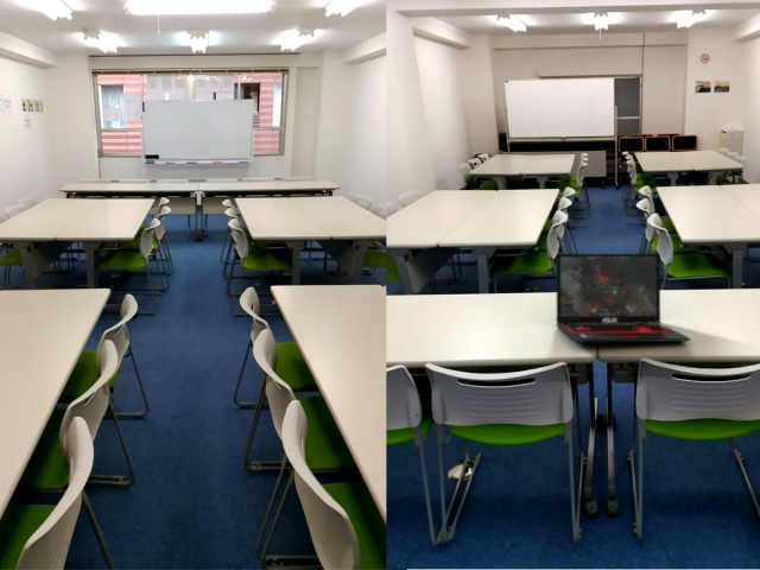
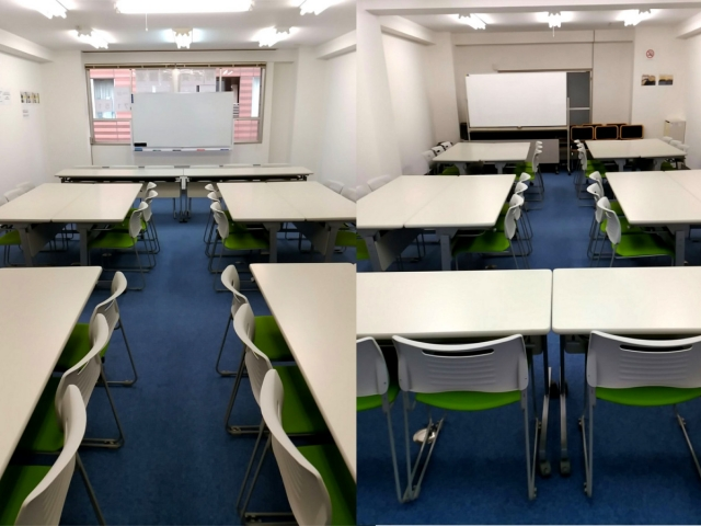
- laptop (620, 296)
